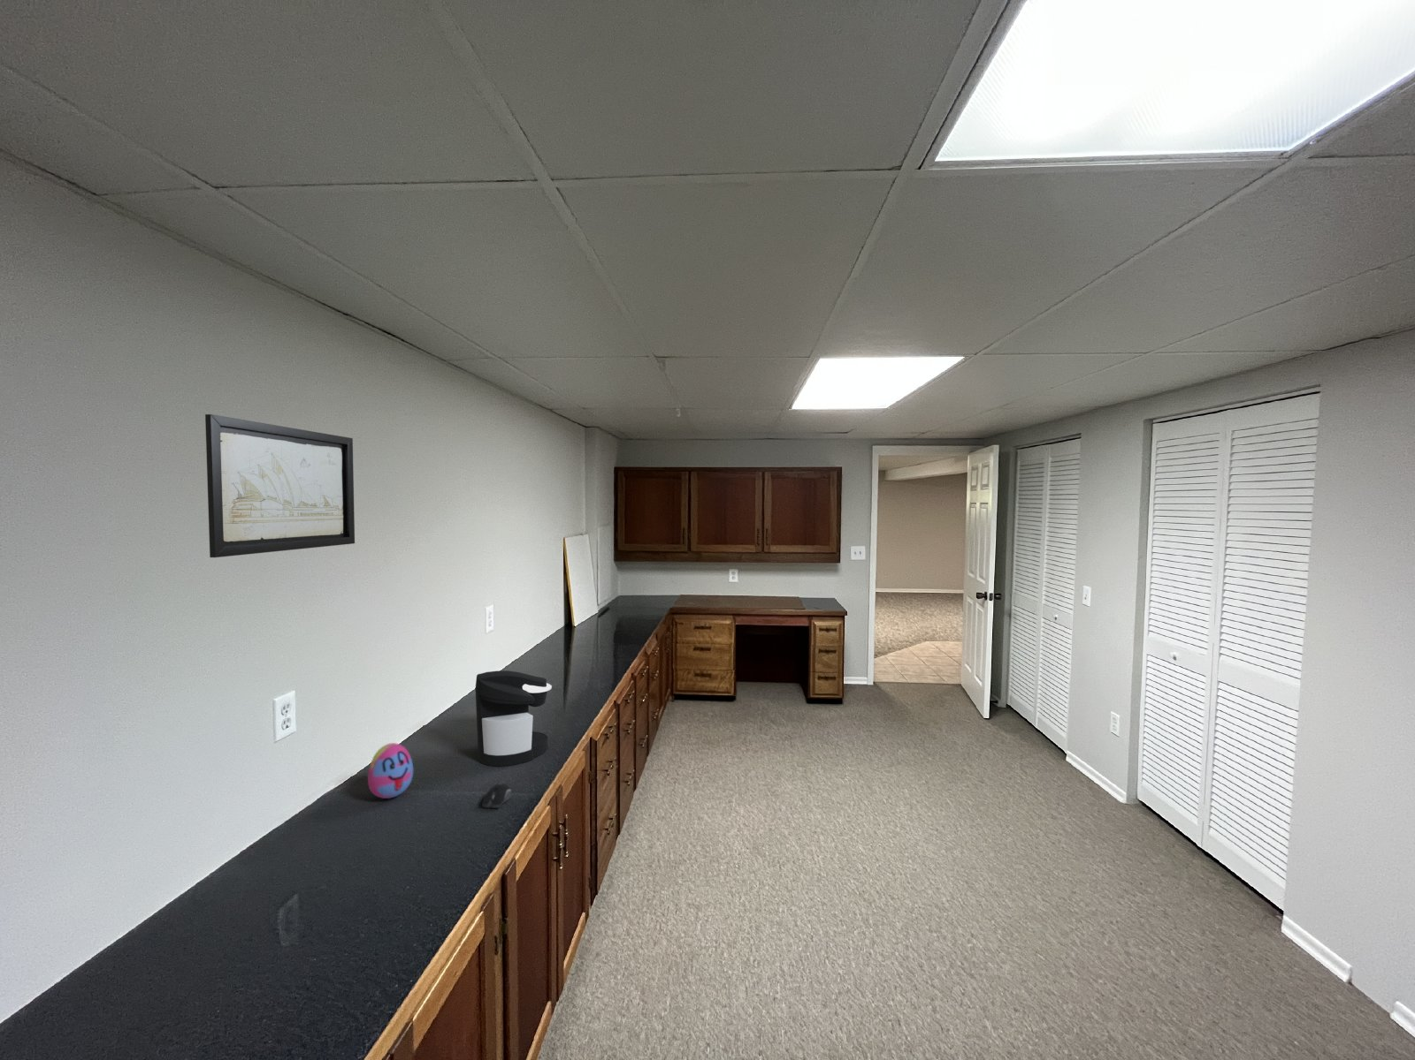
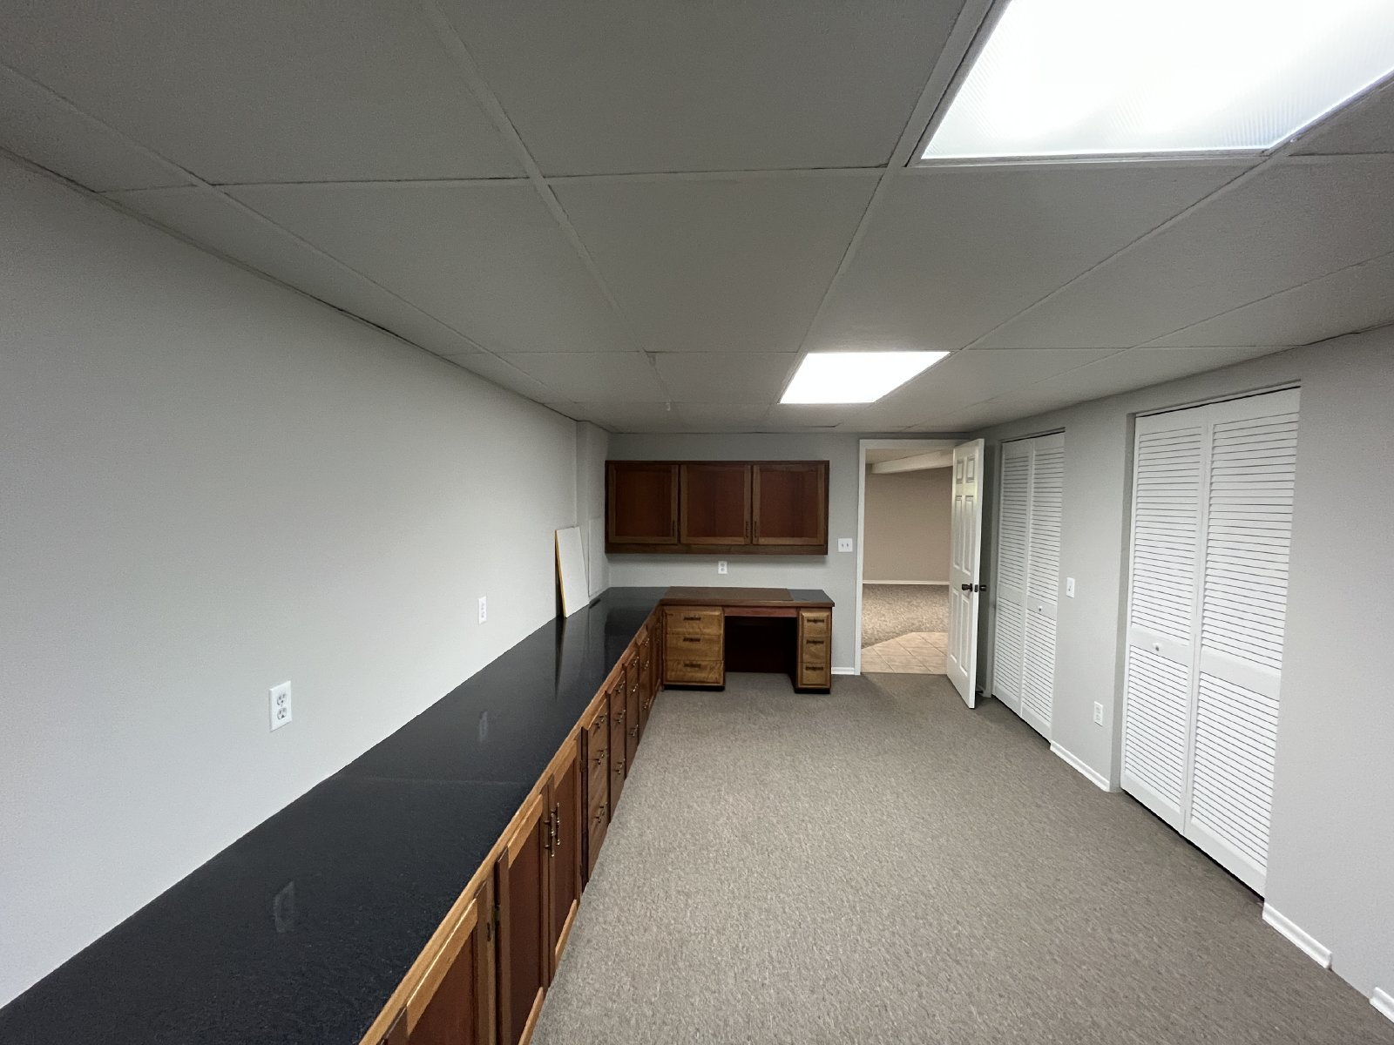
- computer mouse (497, 793)
- wall art (291, 489)
- coffee maker (515, 711)
- decorative egg (390, 769)
